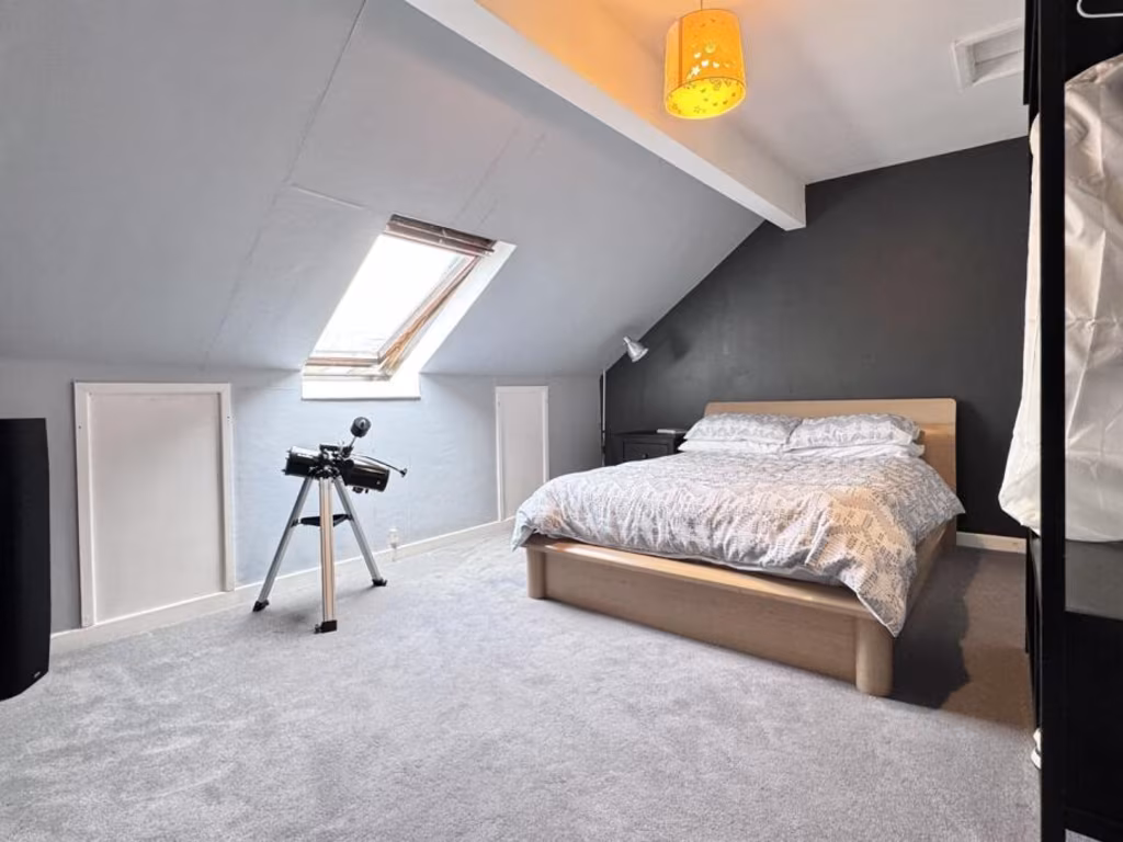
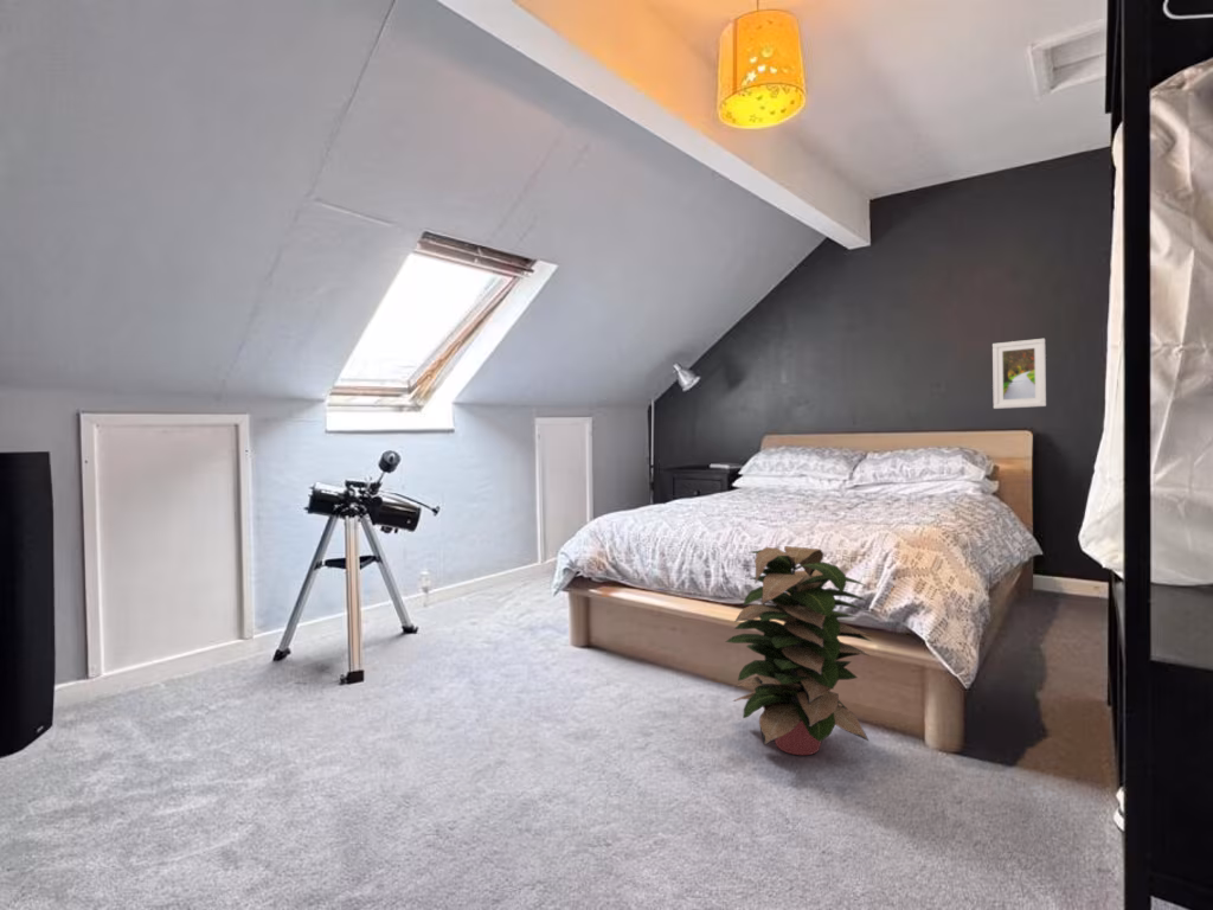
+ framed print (1019, 373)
+ decorative plant (796, 645)
